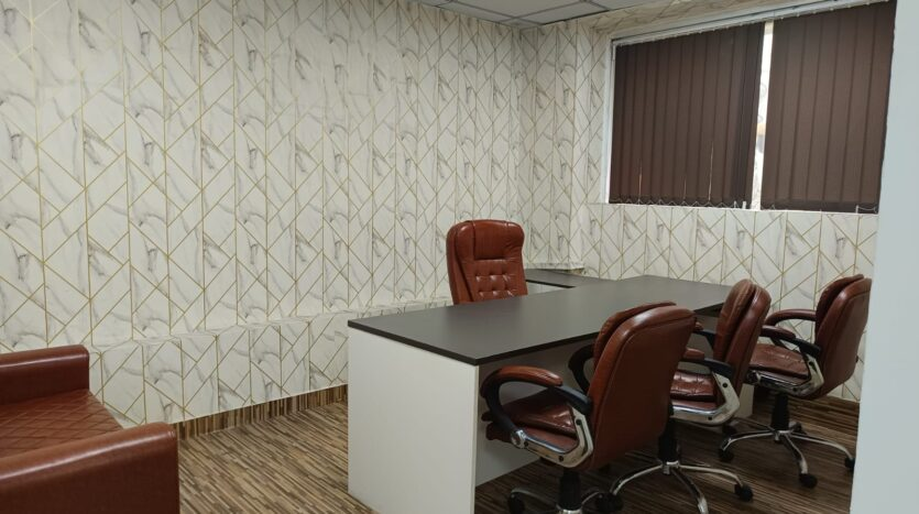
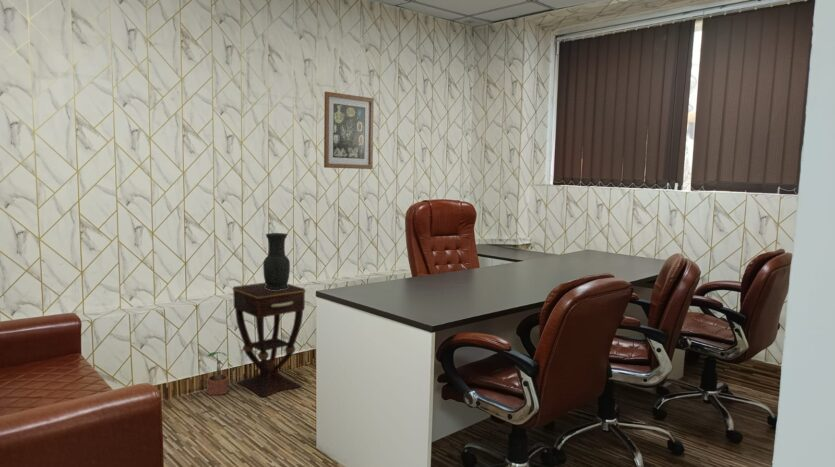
+ side table (271, 338)
+ vase (276, 260)
+ wall art (349, 131)
+ potted plant (217, 371)
